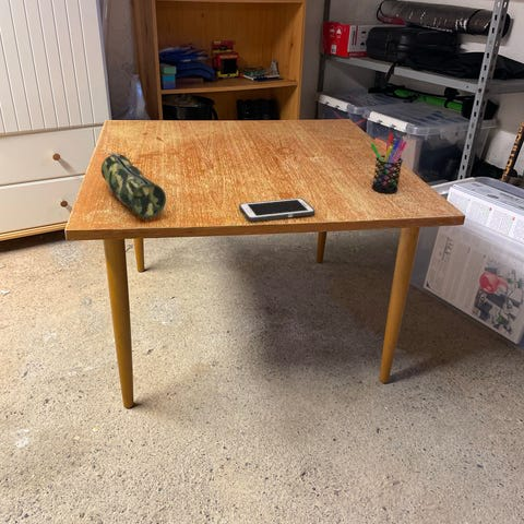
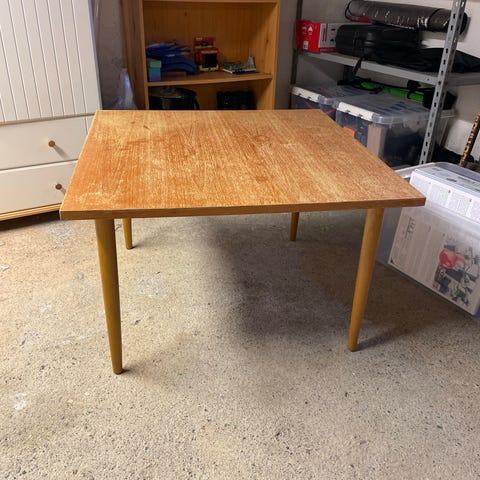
- cell phone (276, 209)
- pencil case (130, 183)
- pen holder (385, 162)
